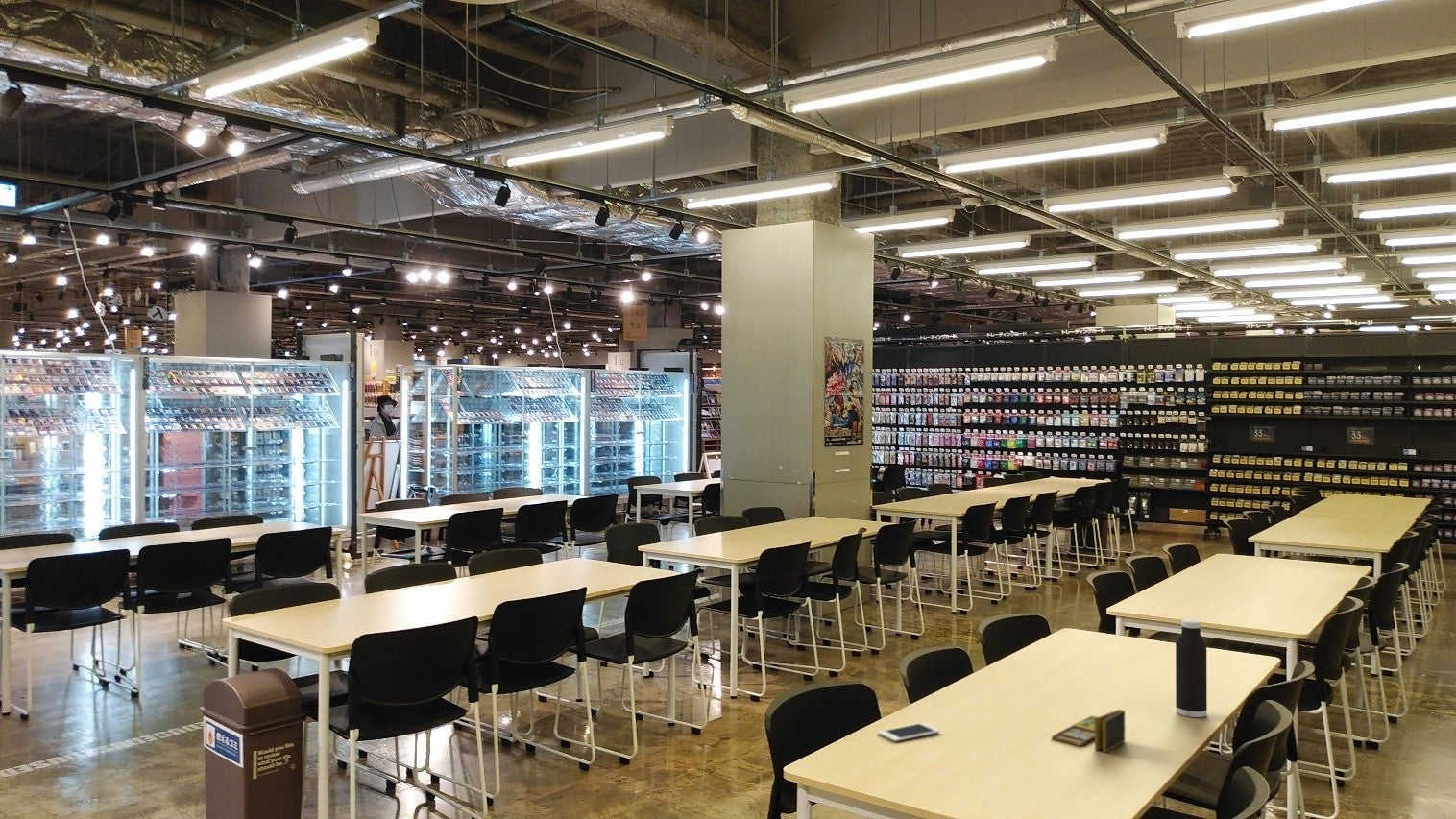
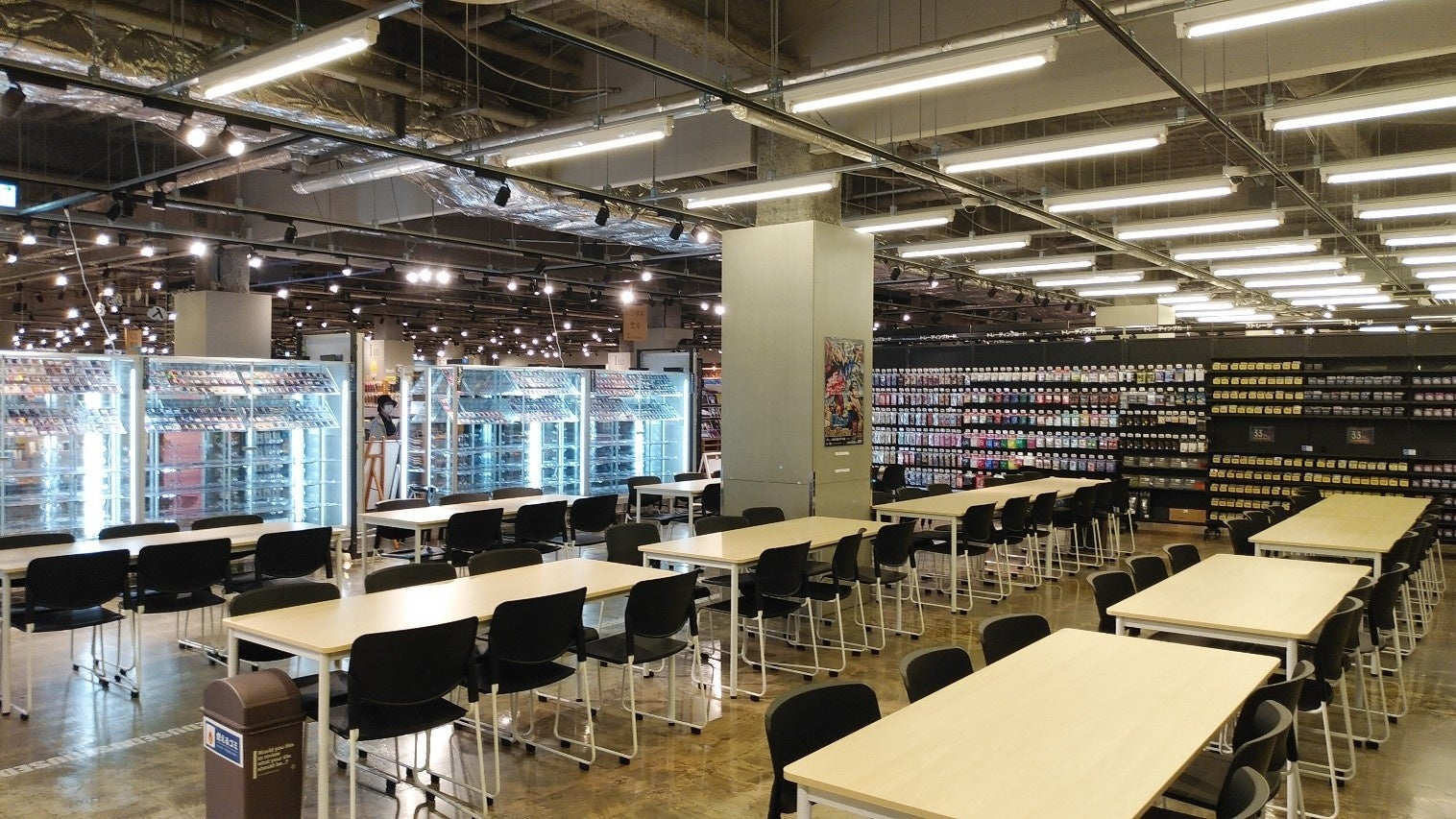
- board game (1098, 719)
- cell phone (909, 732)
- water bottle (1191, 666)
